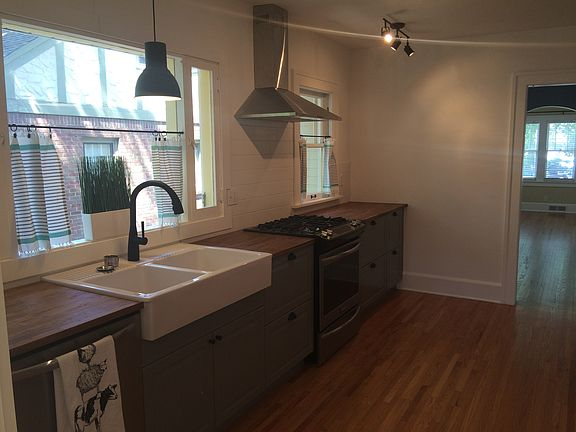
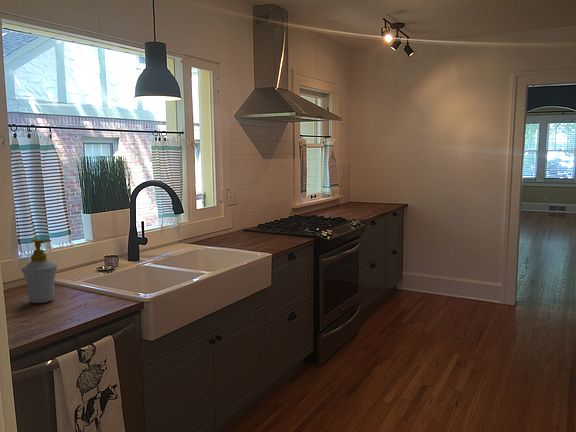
+ soap bottle (39, 270)
